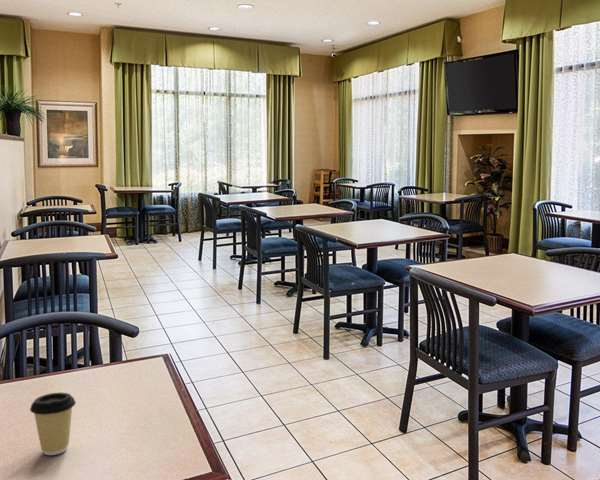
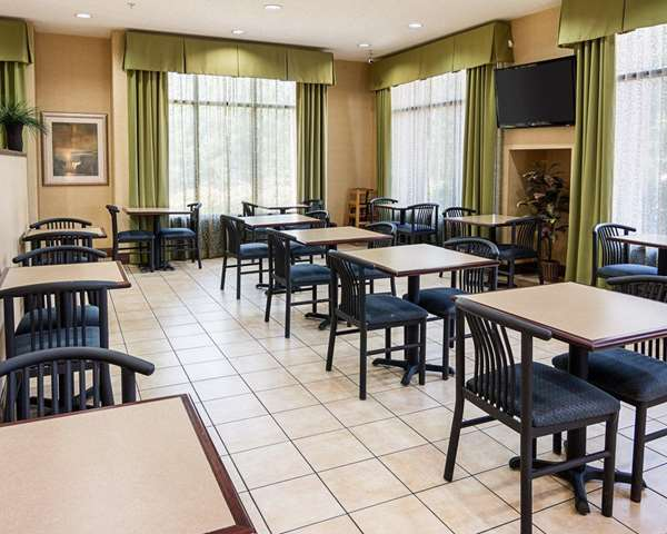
- coffee cup (54, 423)
